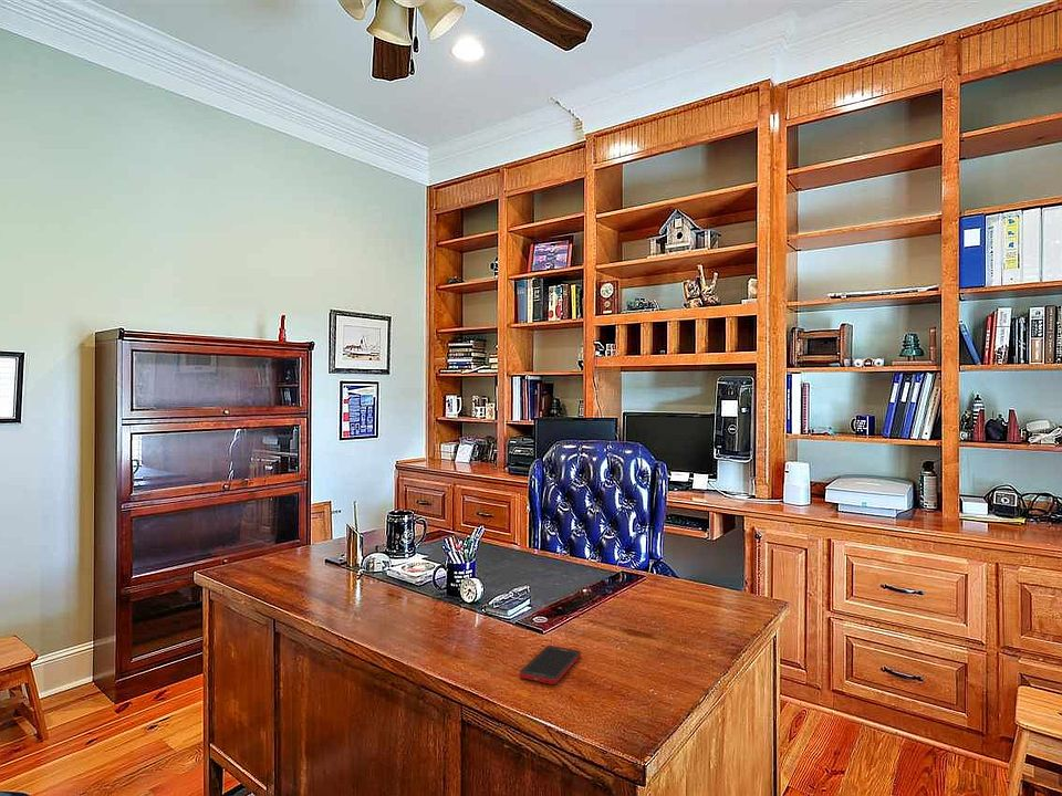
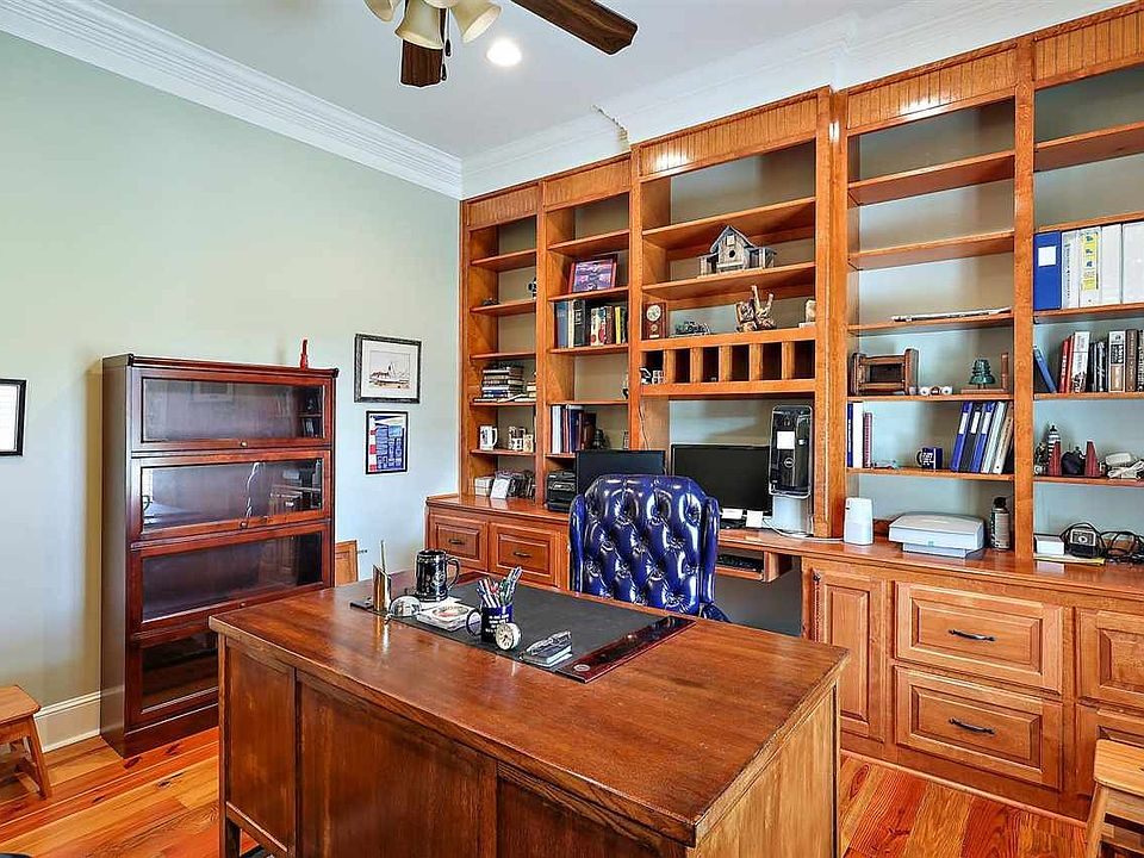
- cell phone (551, 663)
